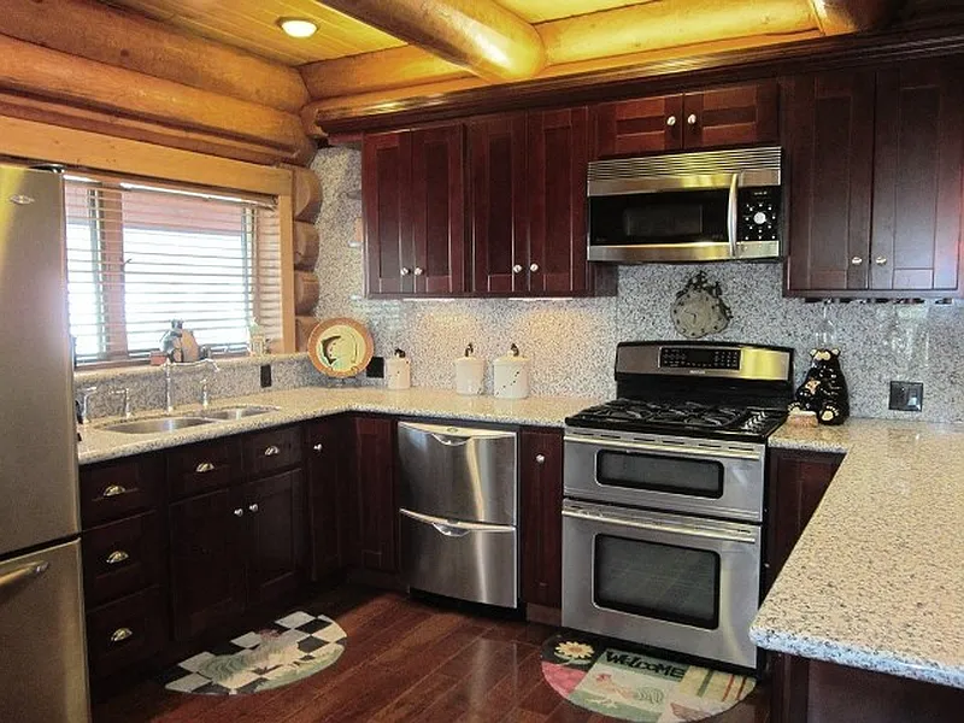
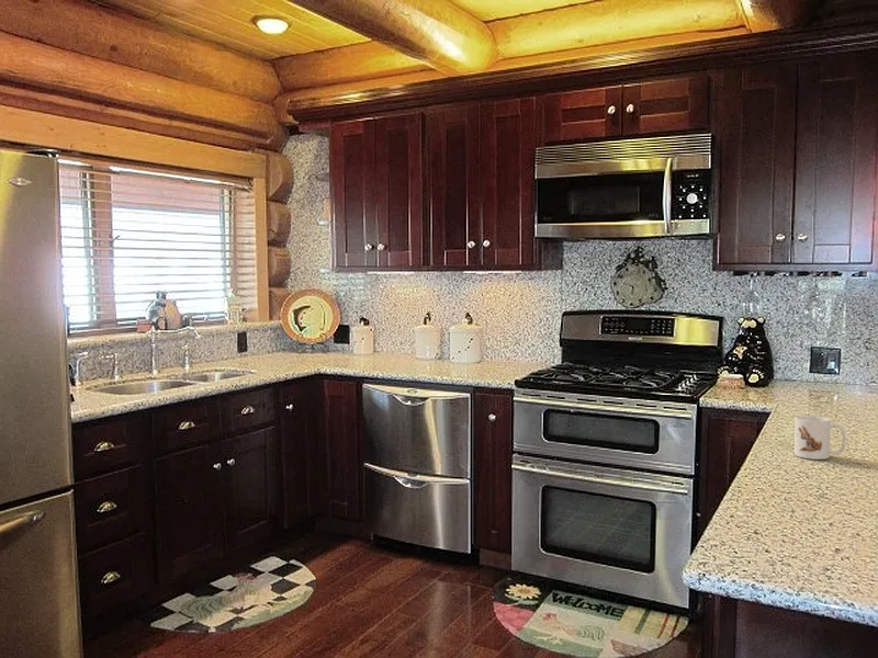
+ mug (819, 438)
